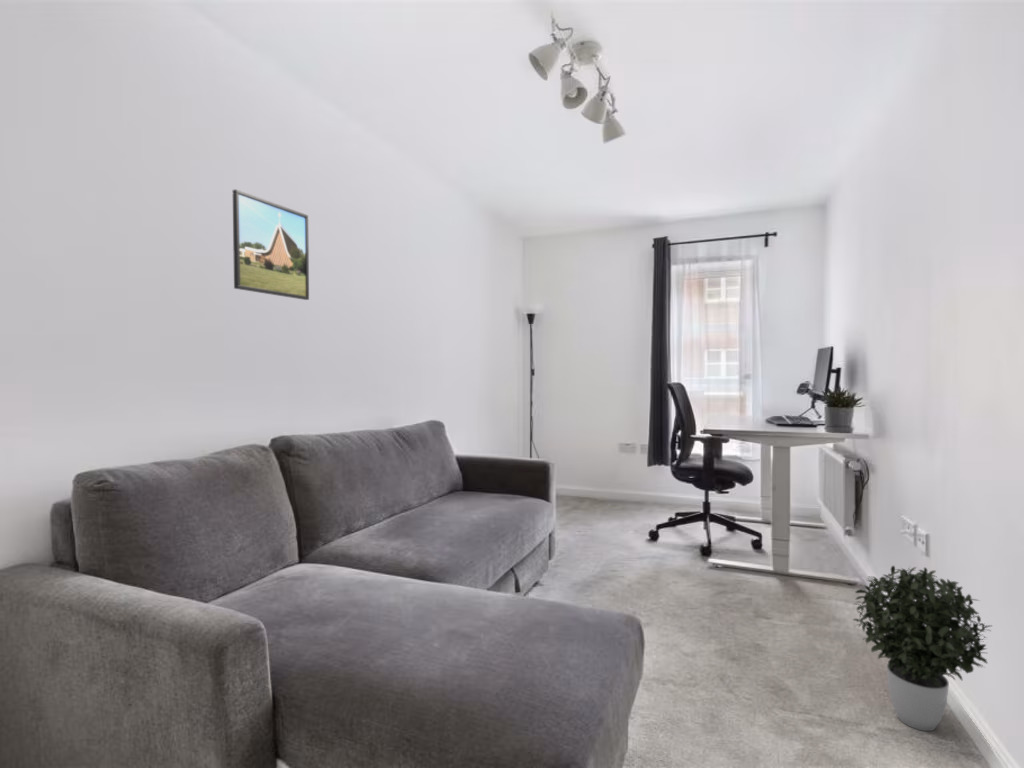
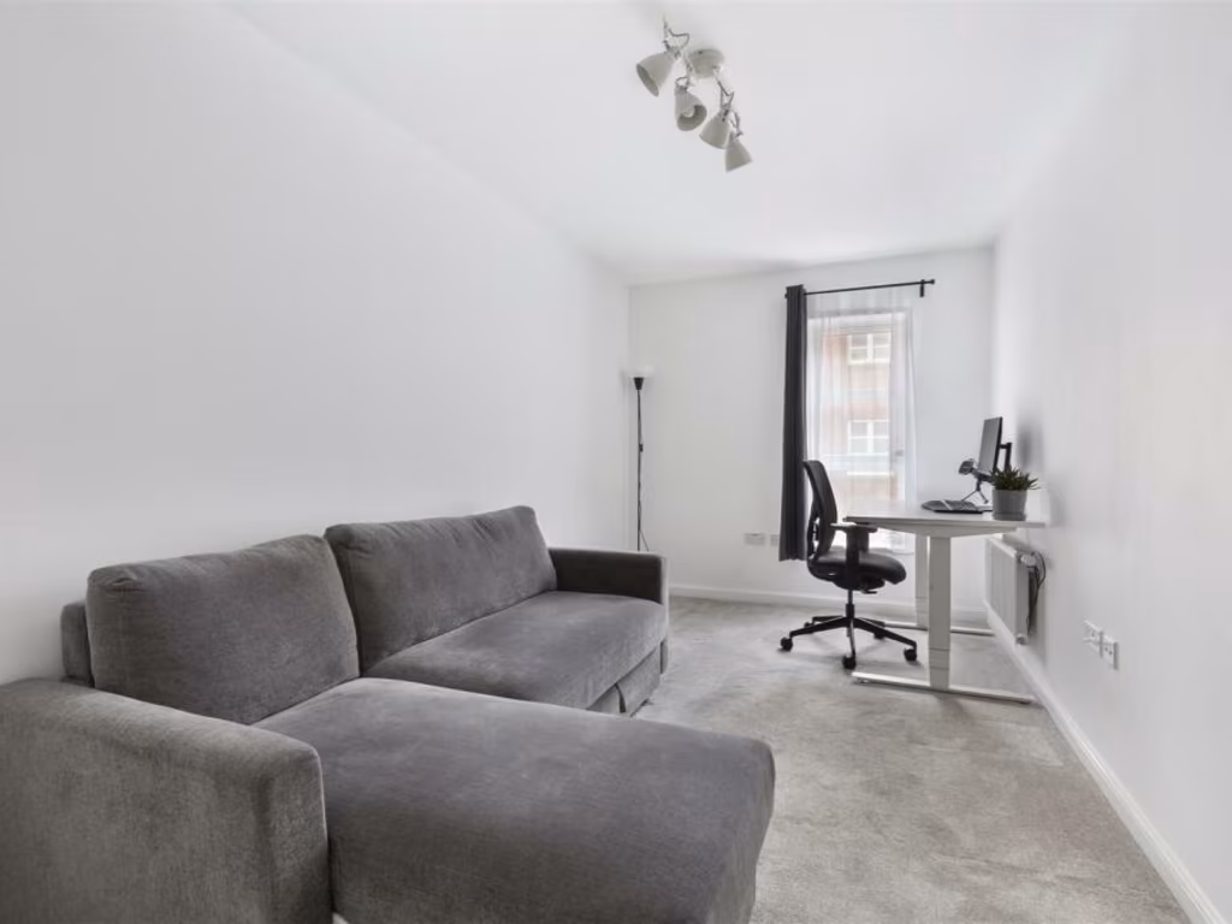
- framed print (273, 249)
- potted plant (917, 646)
